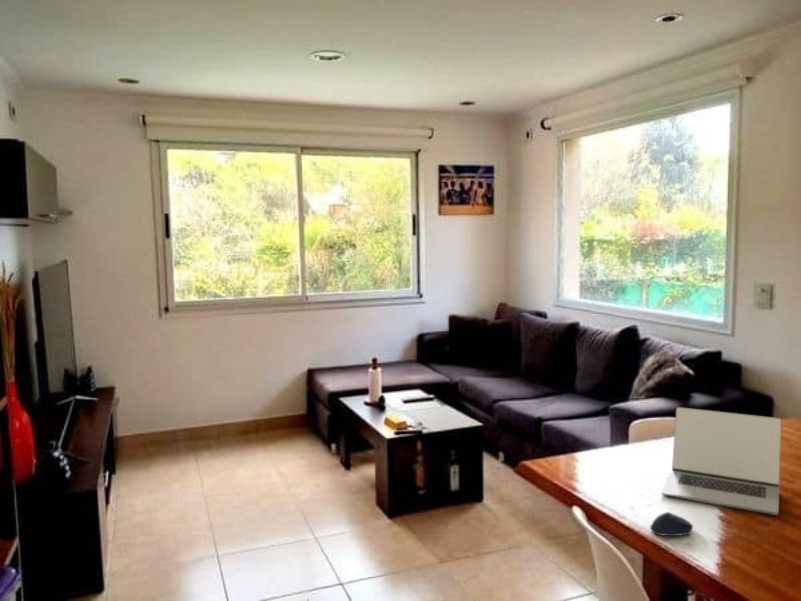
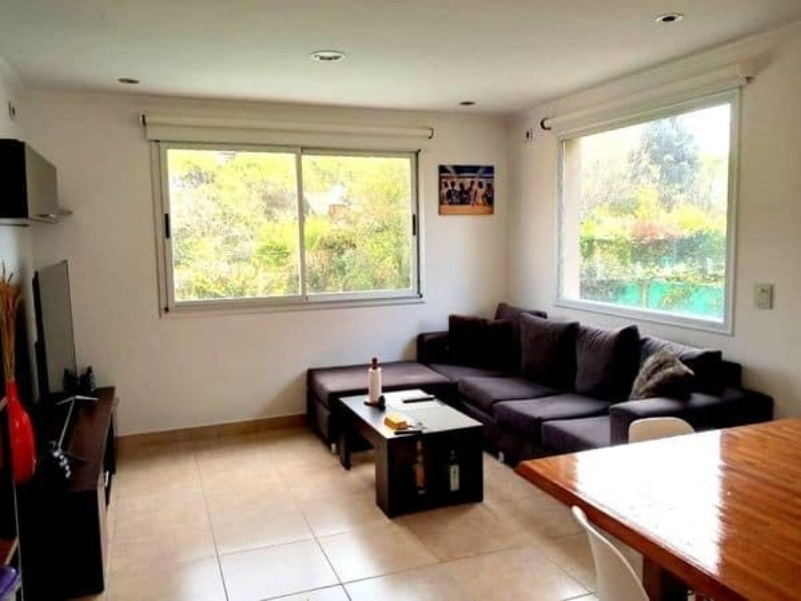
- computer mouse (671, 522)
- laptop (722, 456)
